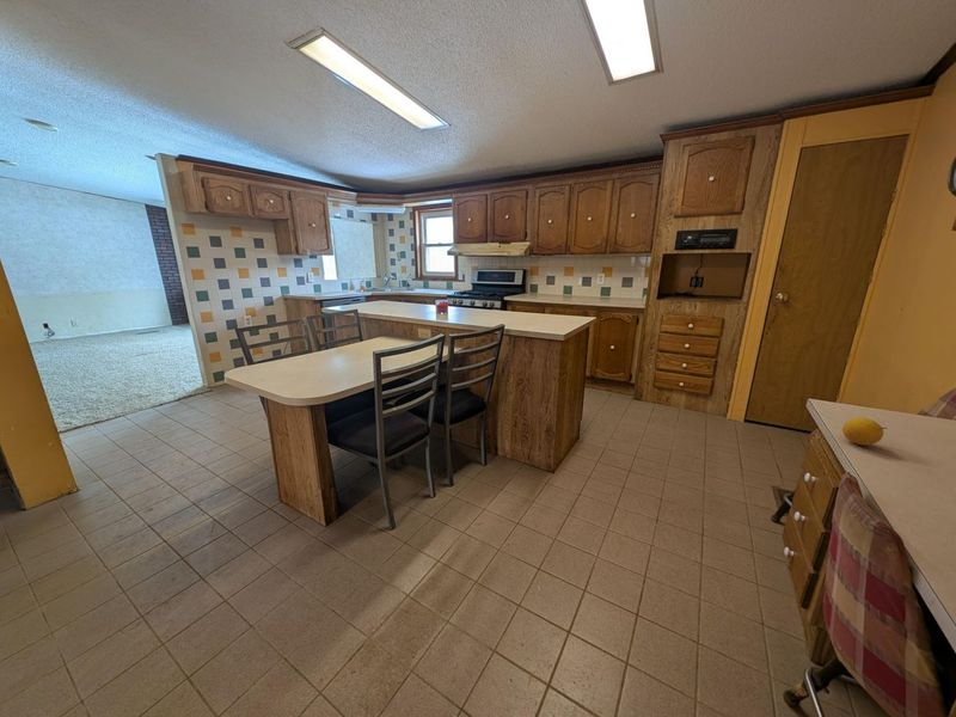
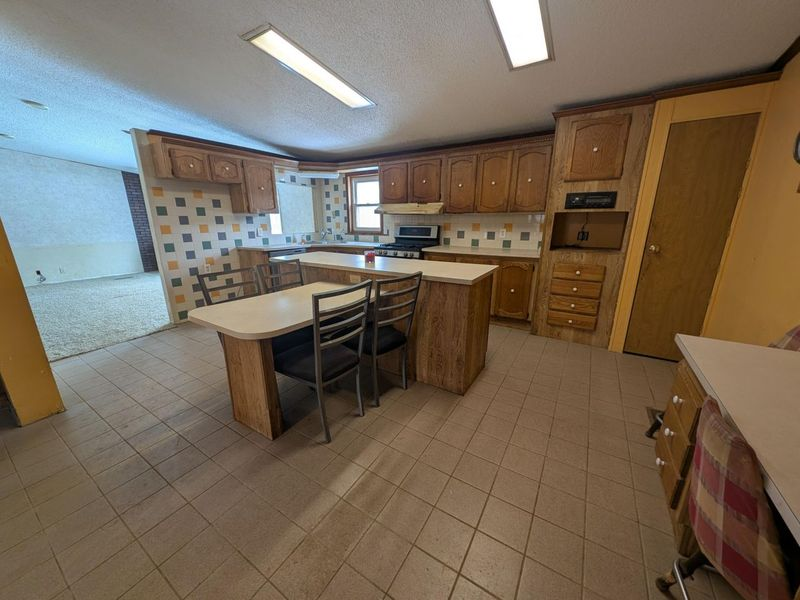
- fruit (862, 430)
